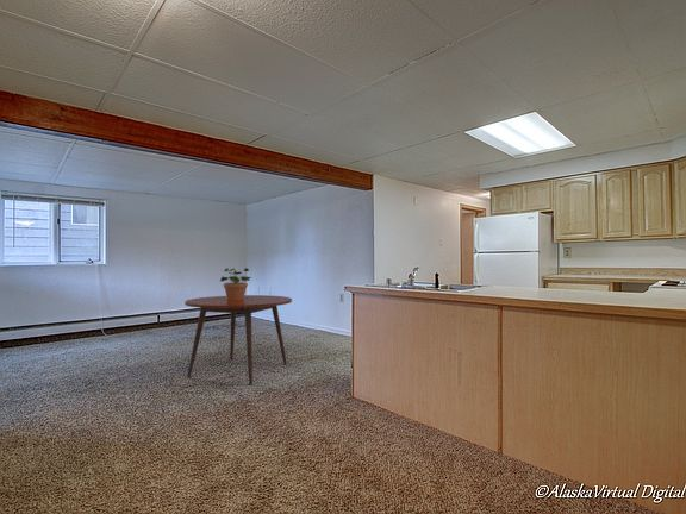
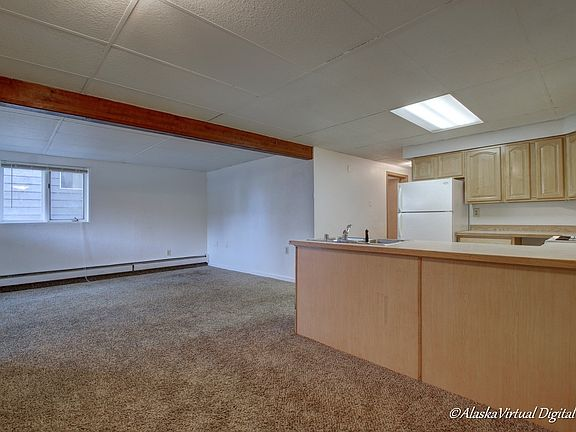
- potted plant (233, 283)
- dining table (233, 334)
